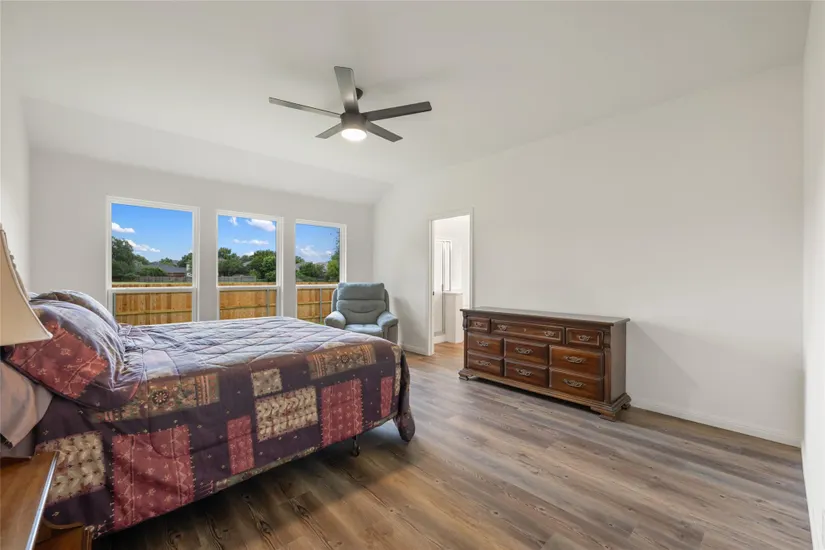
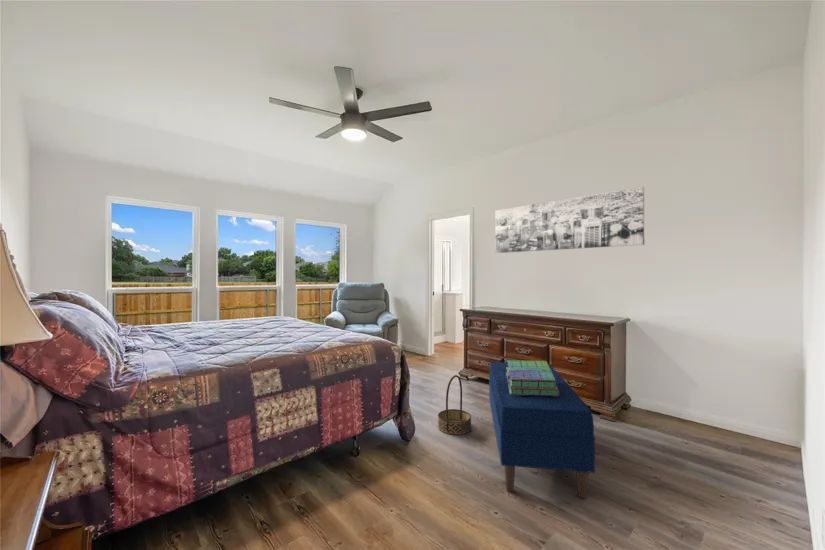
+ basket (460, 401)
+ bench (530, 416)
+ wall art (558, 225)
+ stack of books (530, 379)
